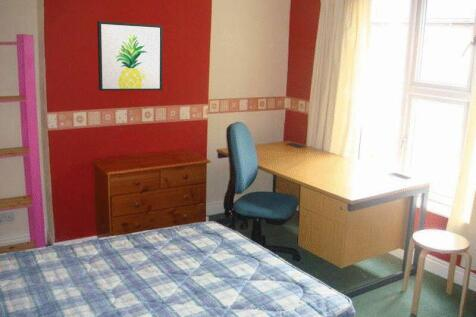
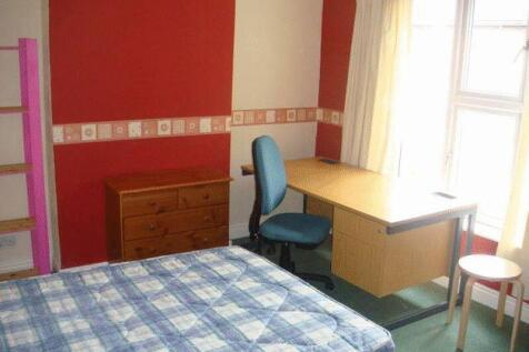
- wall art (131, 57)
